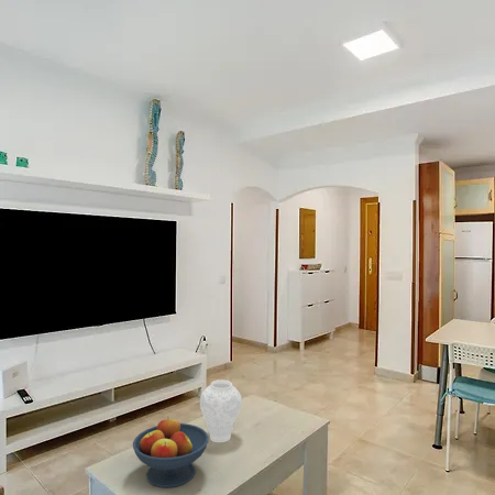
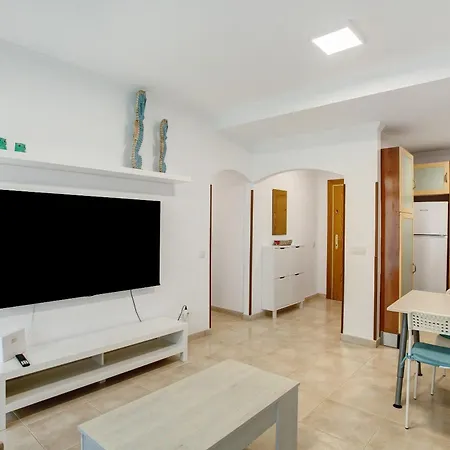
- fruit bowl (170, 450)
- vase (220, 410)
